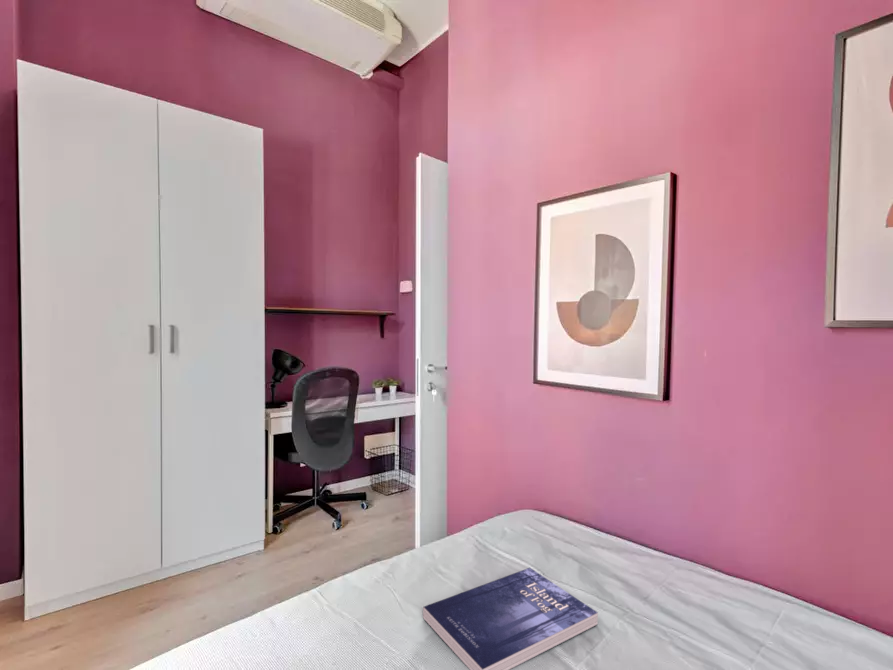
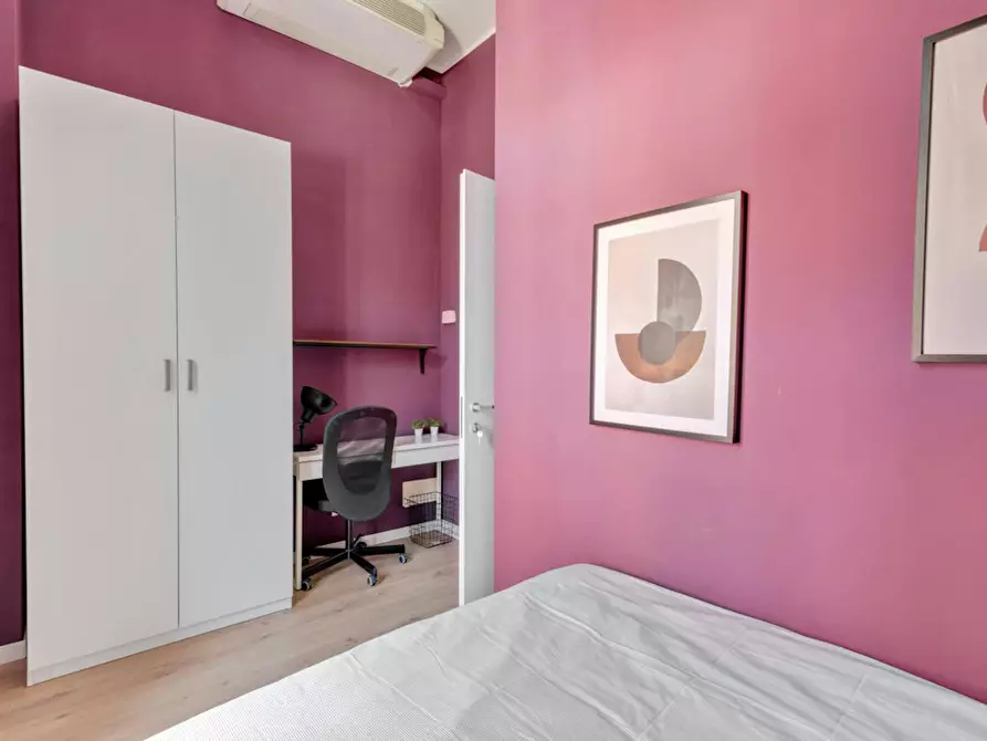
- book (509, 615)
